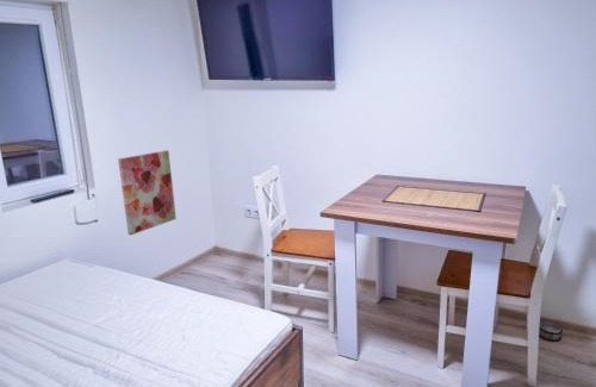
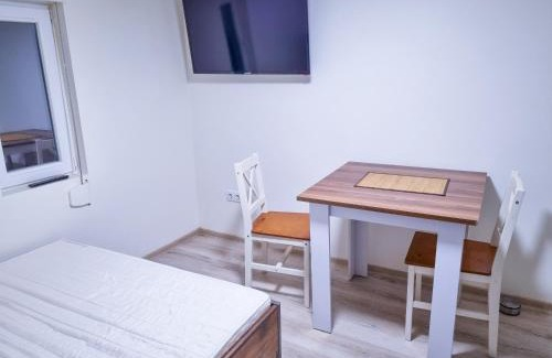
- wall art (149, 191)
